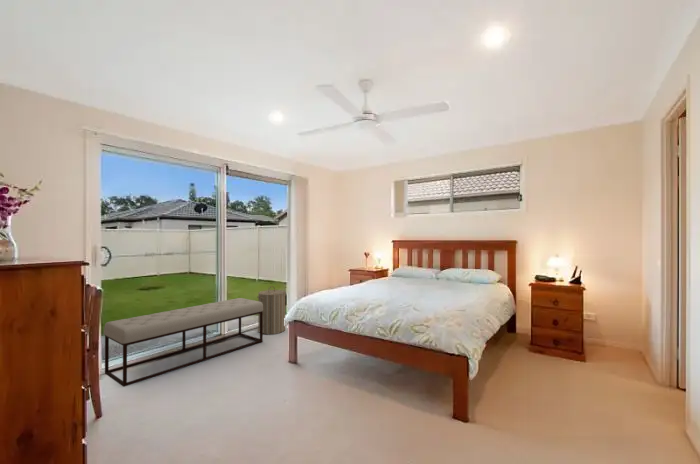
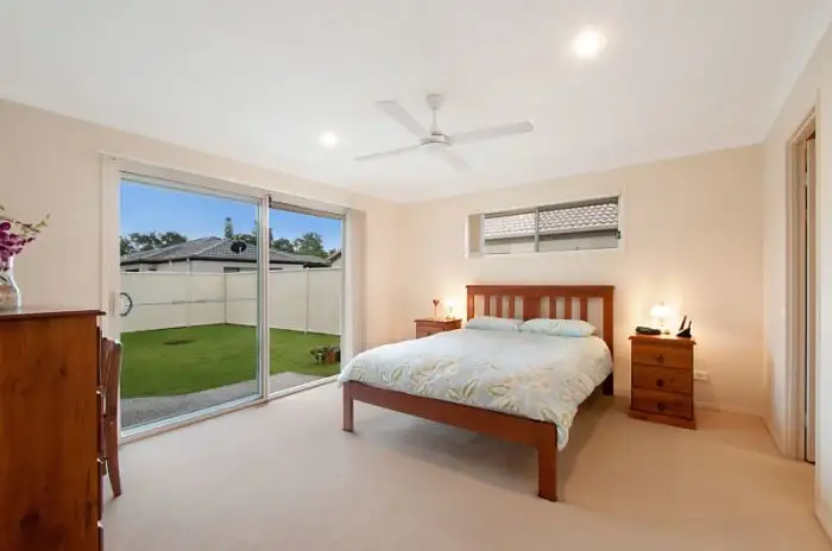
- bench (192, 329)
- laundry hamper (272, 308)
